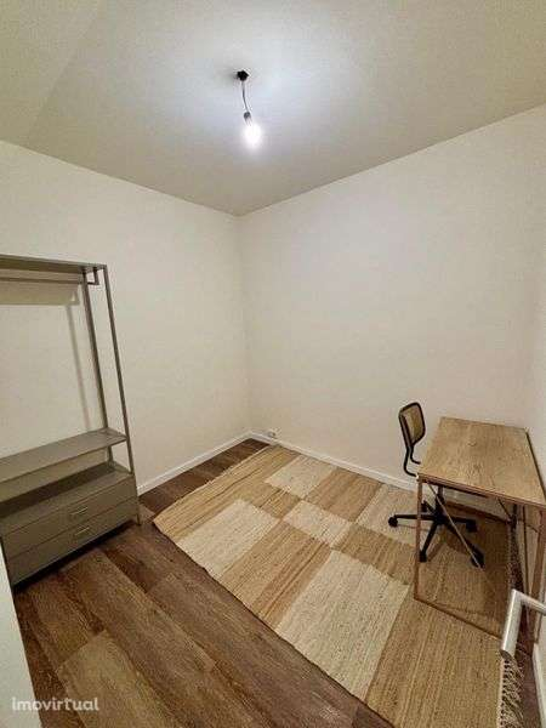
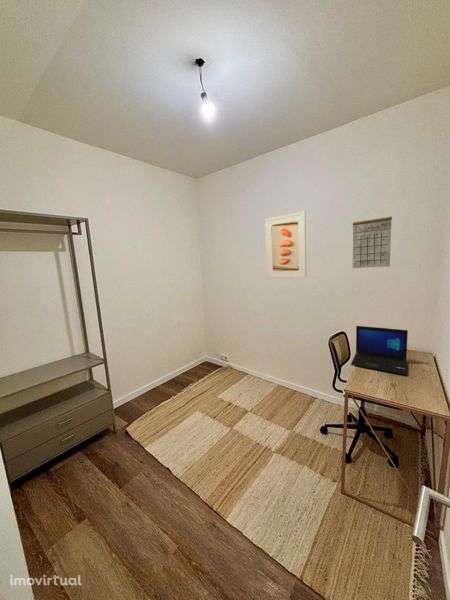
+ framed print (284, 247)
+ laptop (378, 348)
+ calendar (371, 238)
